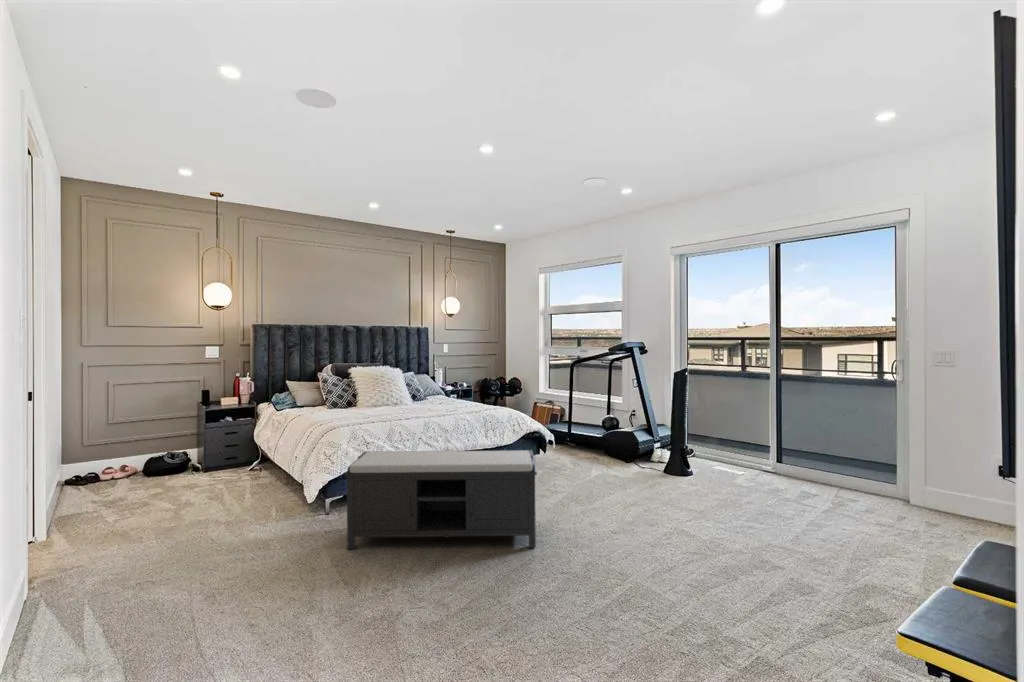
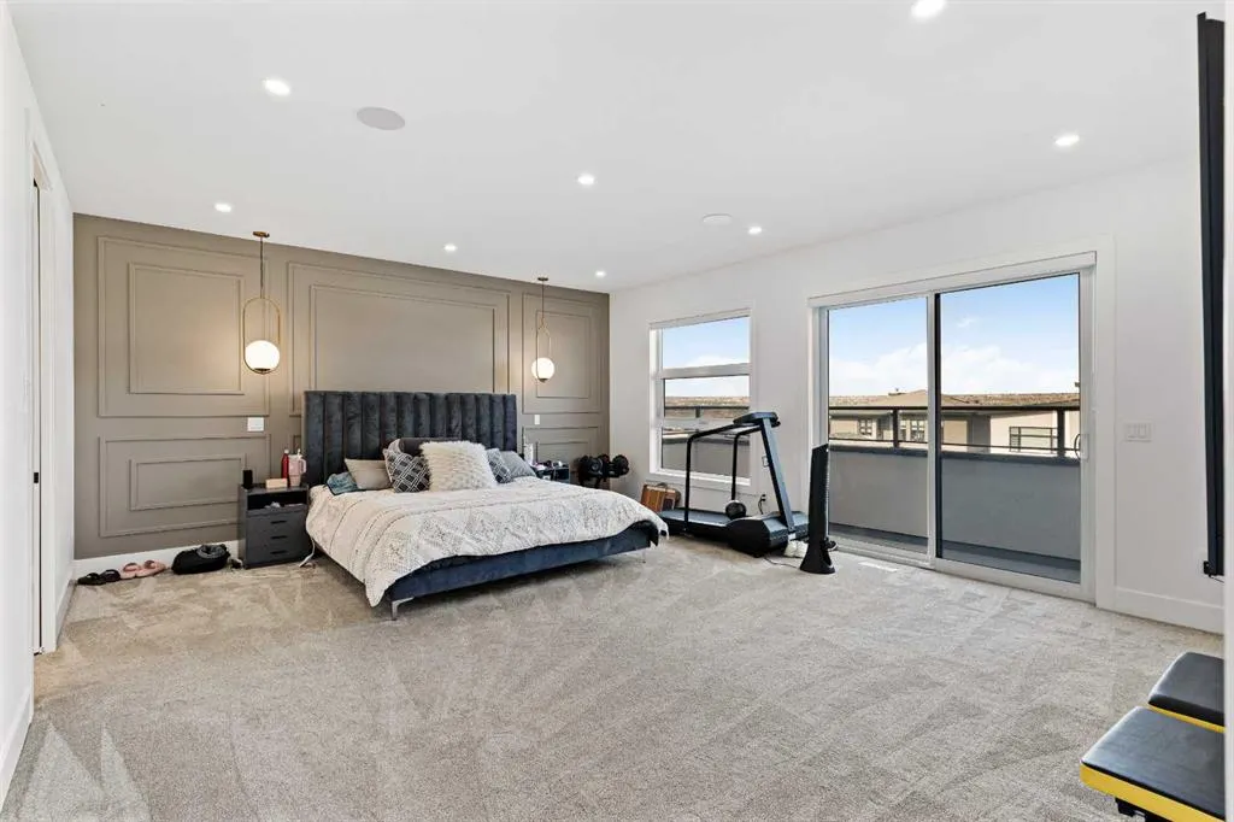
- bench (445, 496)
